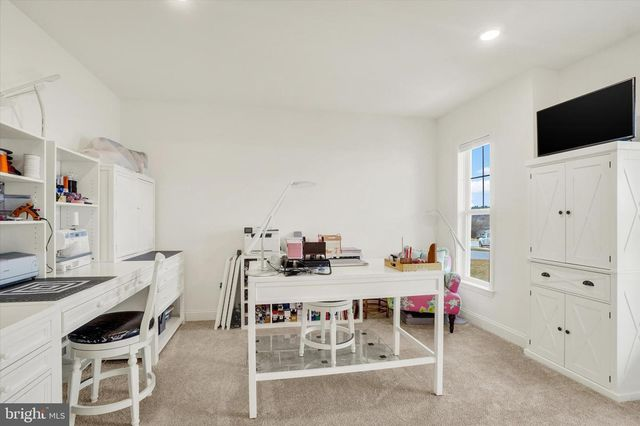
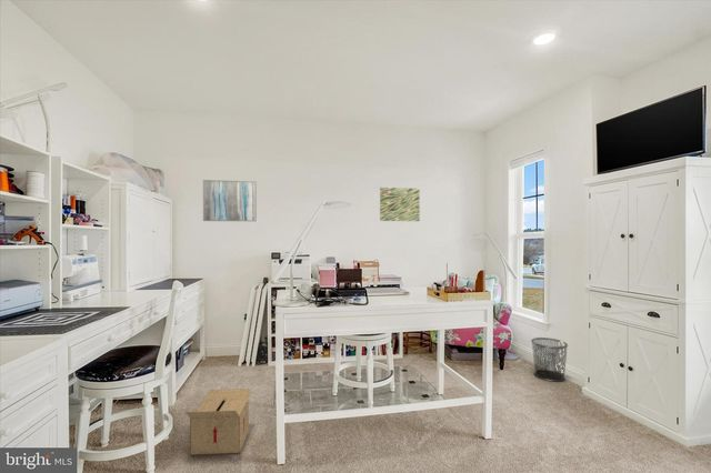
+ wall art (230, 201)
+ wall art (399, 204)
+ waste bin (549, 360)
+ cardboard box (221, 419)
